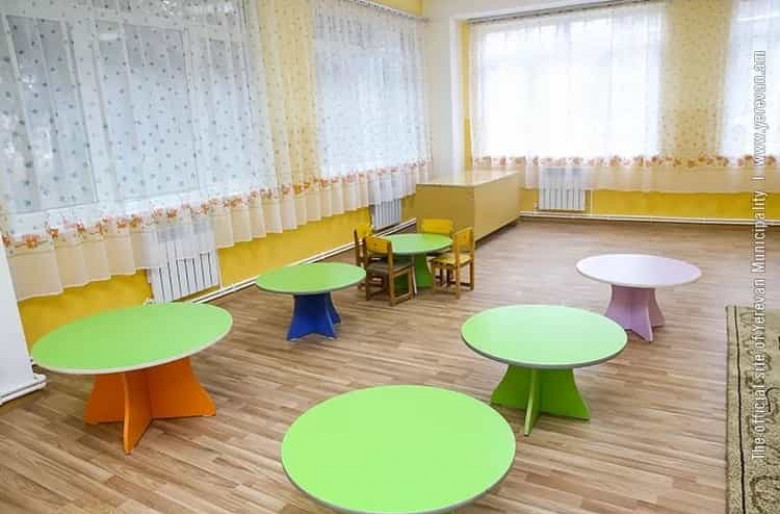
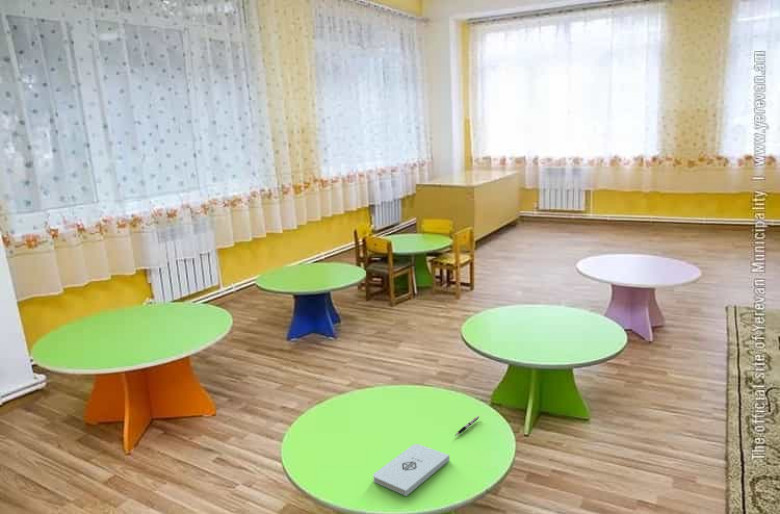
+ notepad (411, 467)
+ pen (467, 425)
